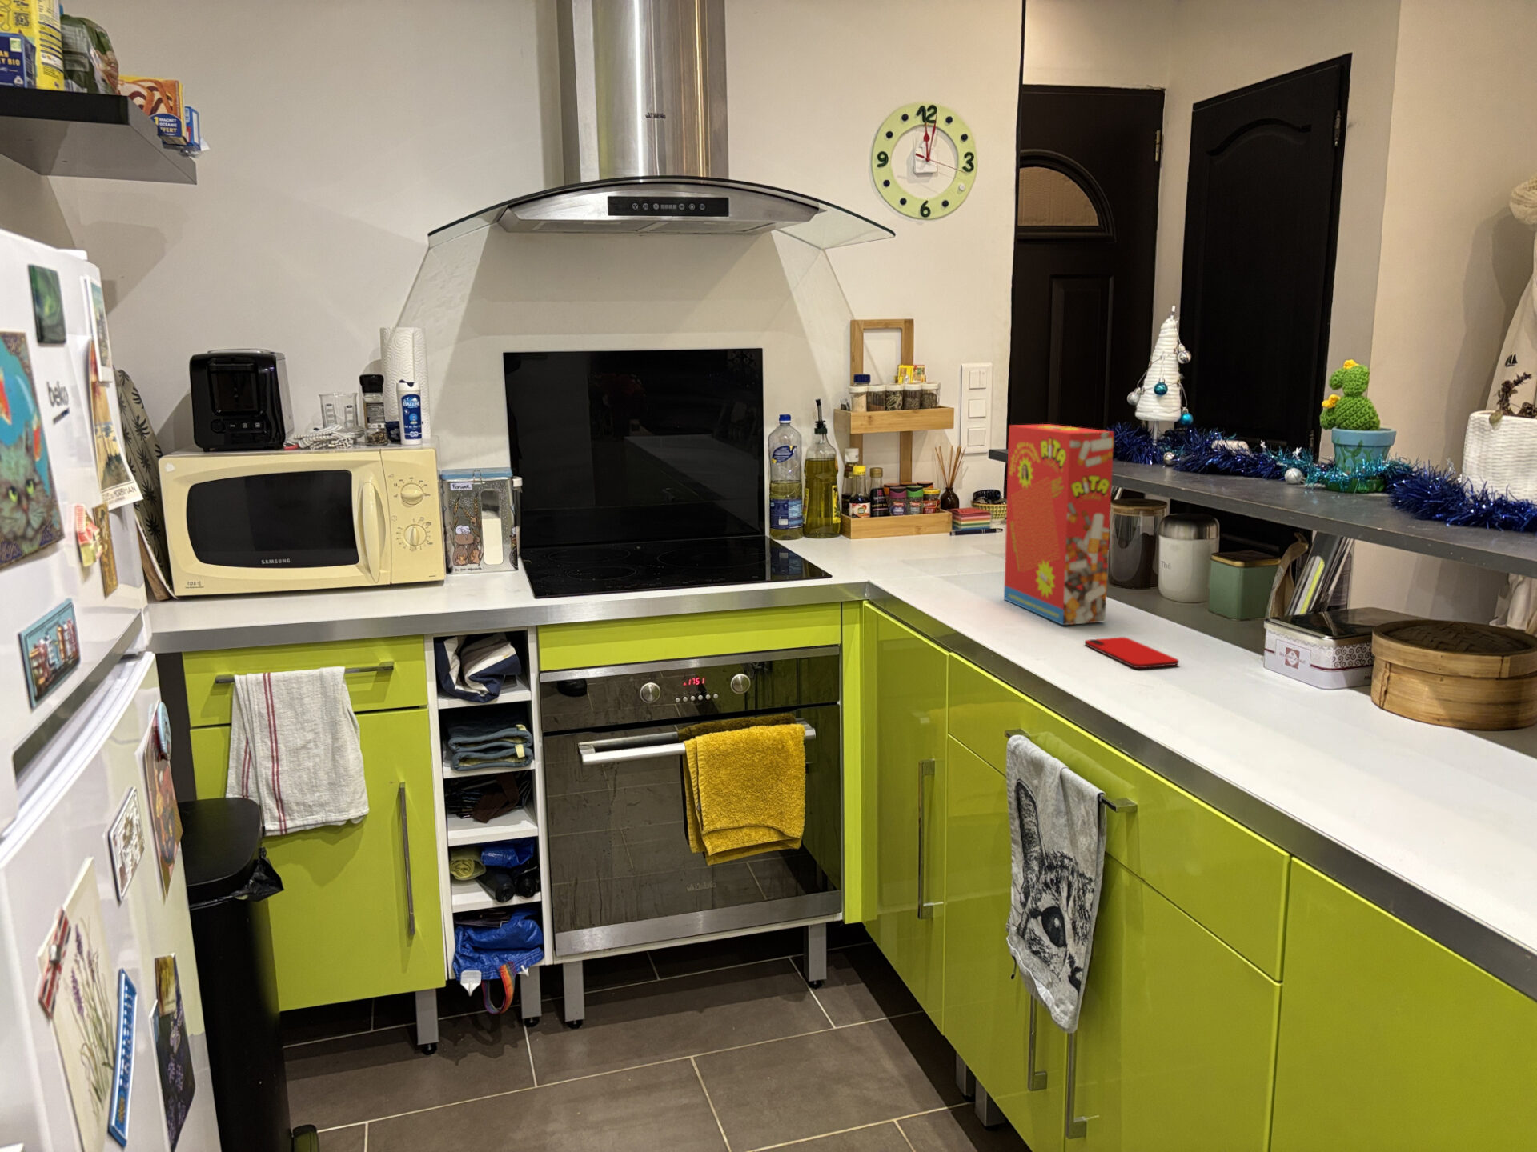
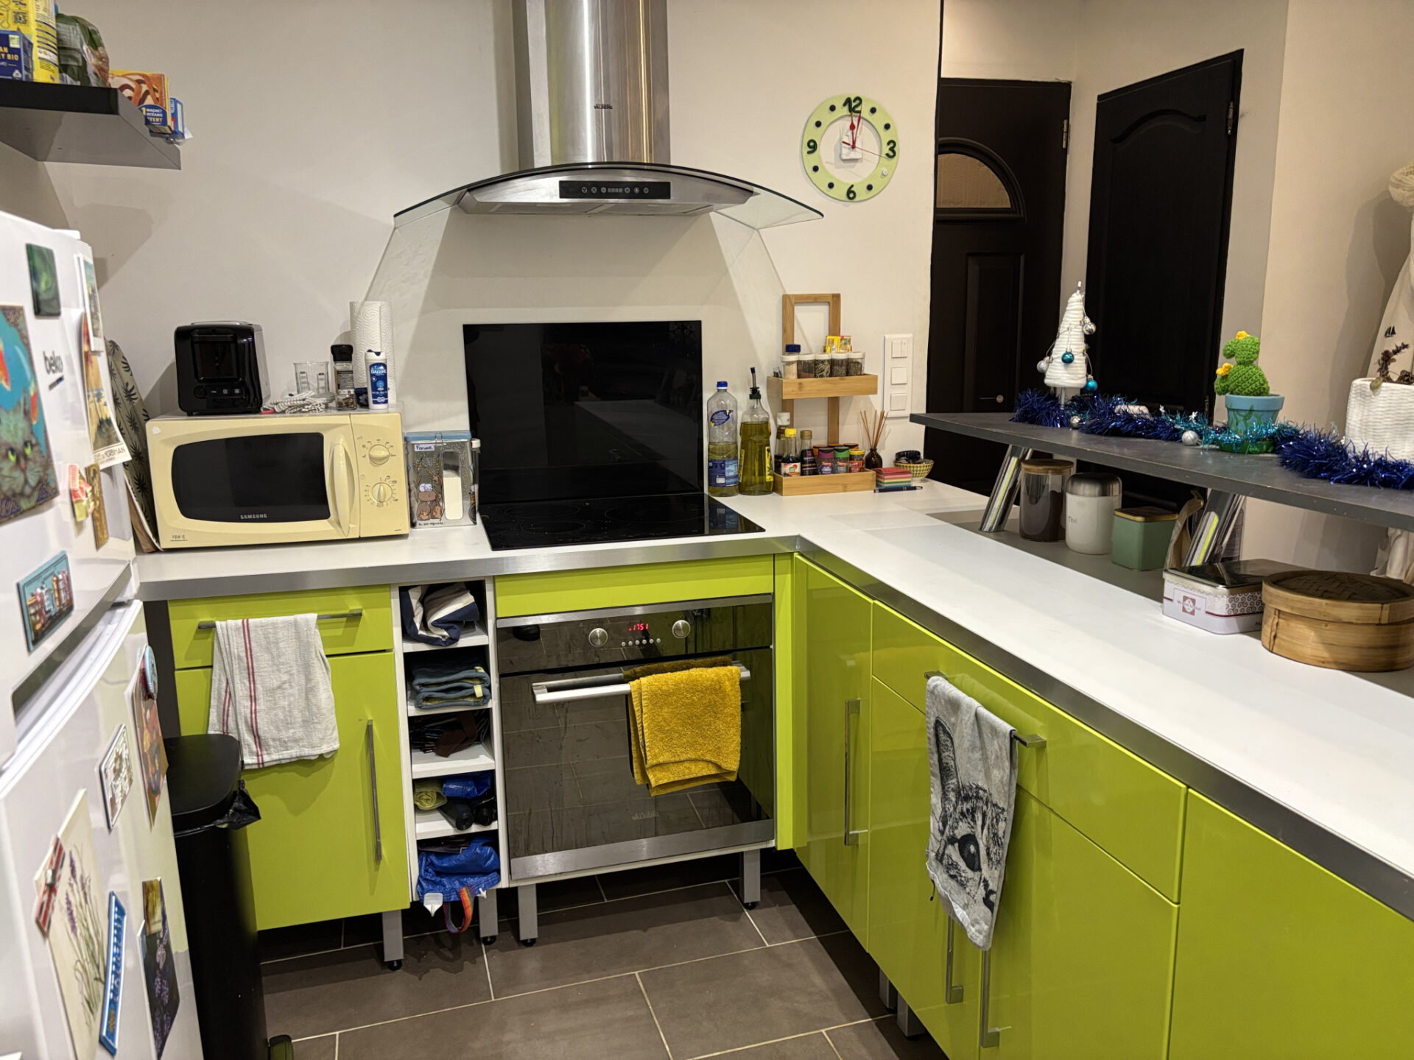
- smartphone (1129, 651)
- cereal box (1055, 520)
